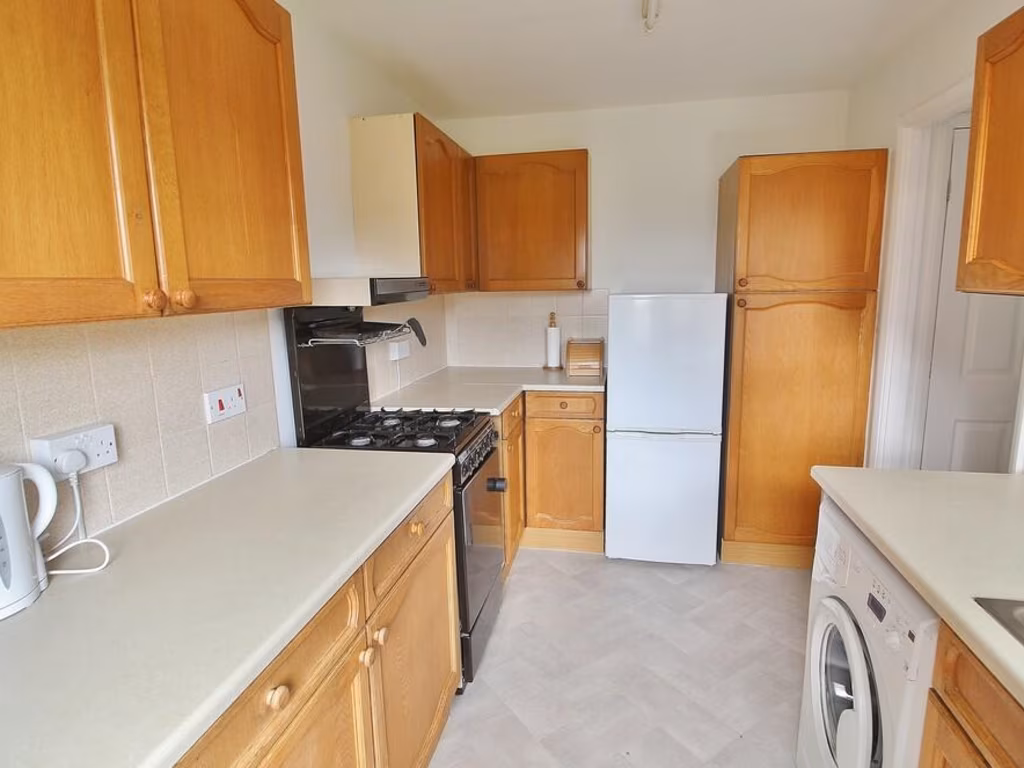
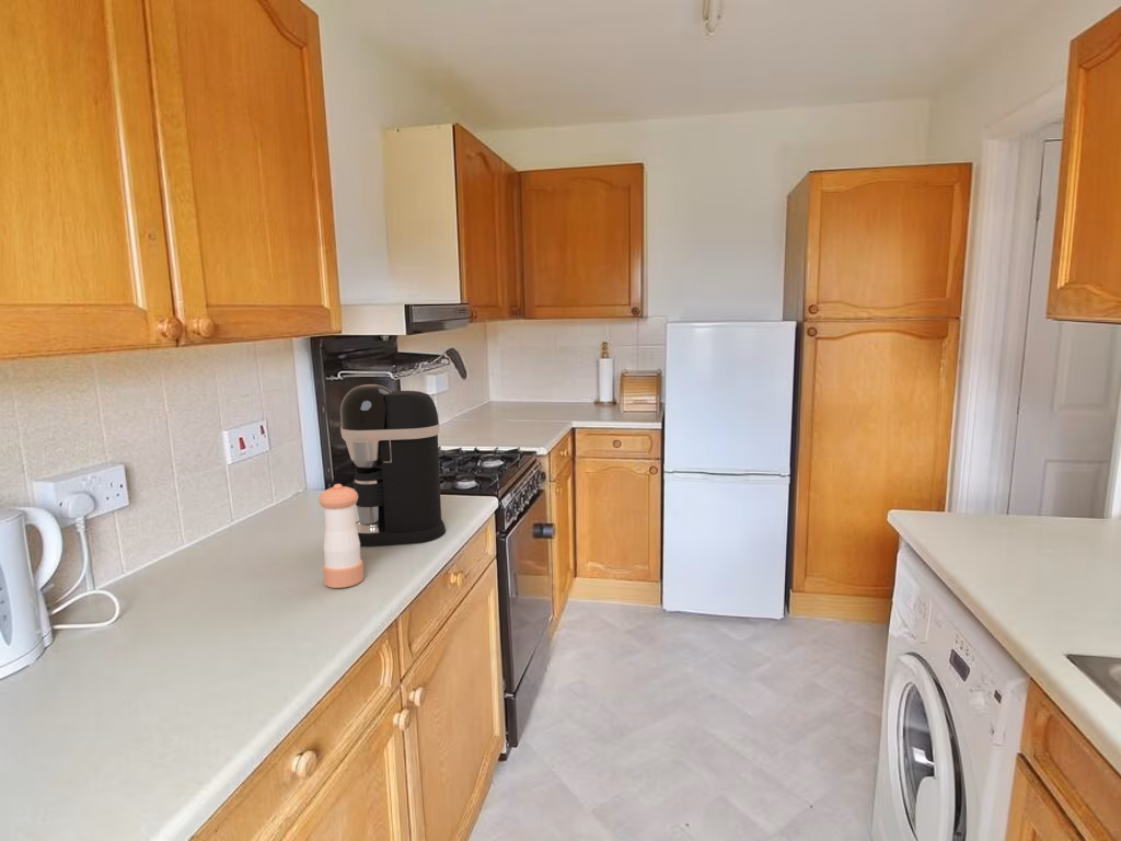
+ pepper shaker (340, 532)
+ coffee maker (392, 460)
